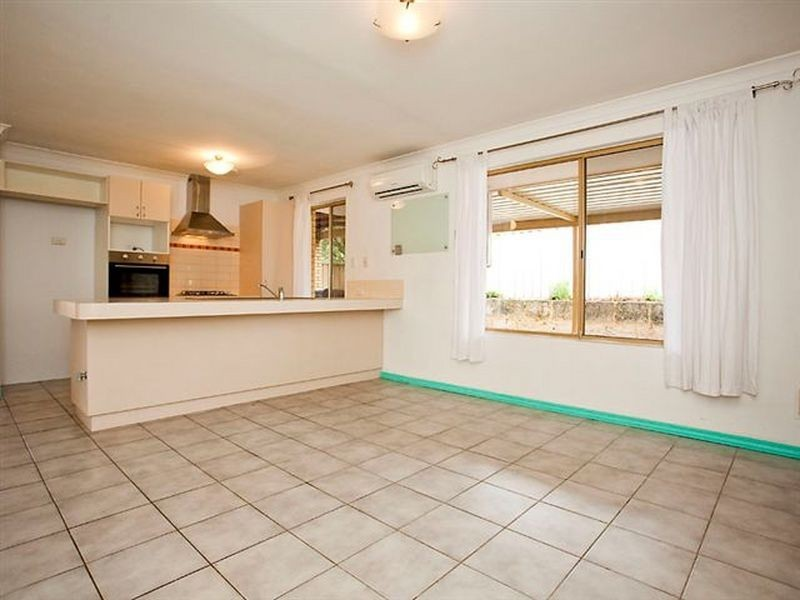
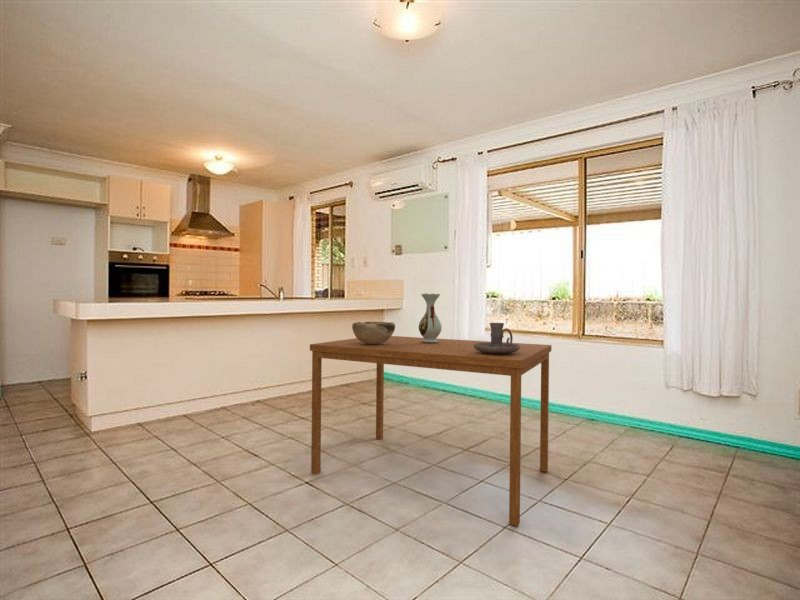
+ dining table (433, 368)
+ decorative bowl (373, 332)
+ candle holder (499, 337)
+ vase (430, 317)
